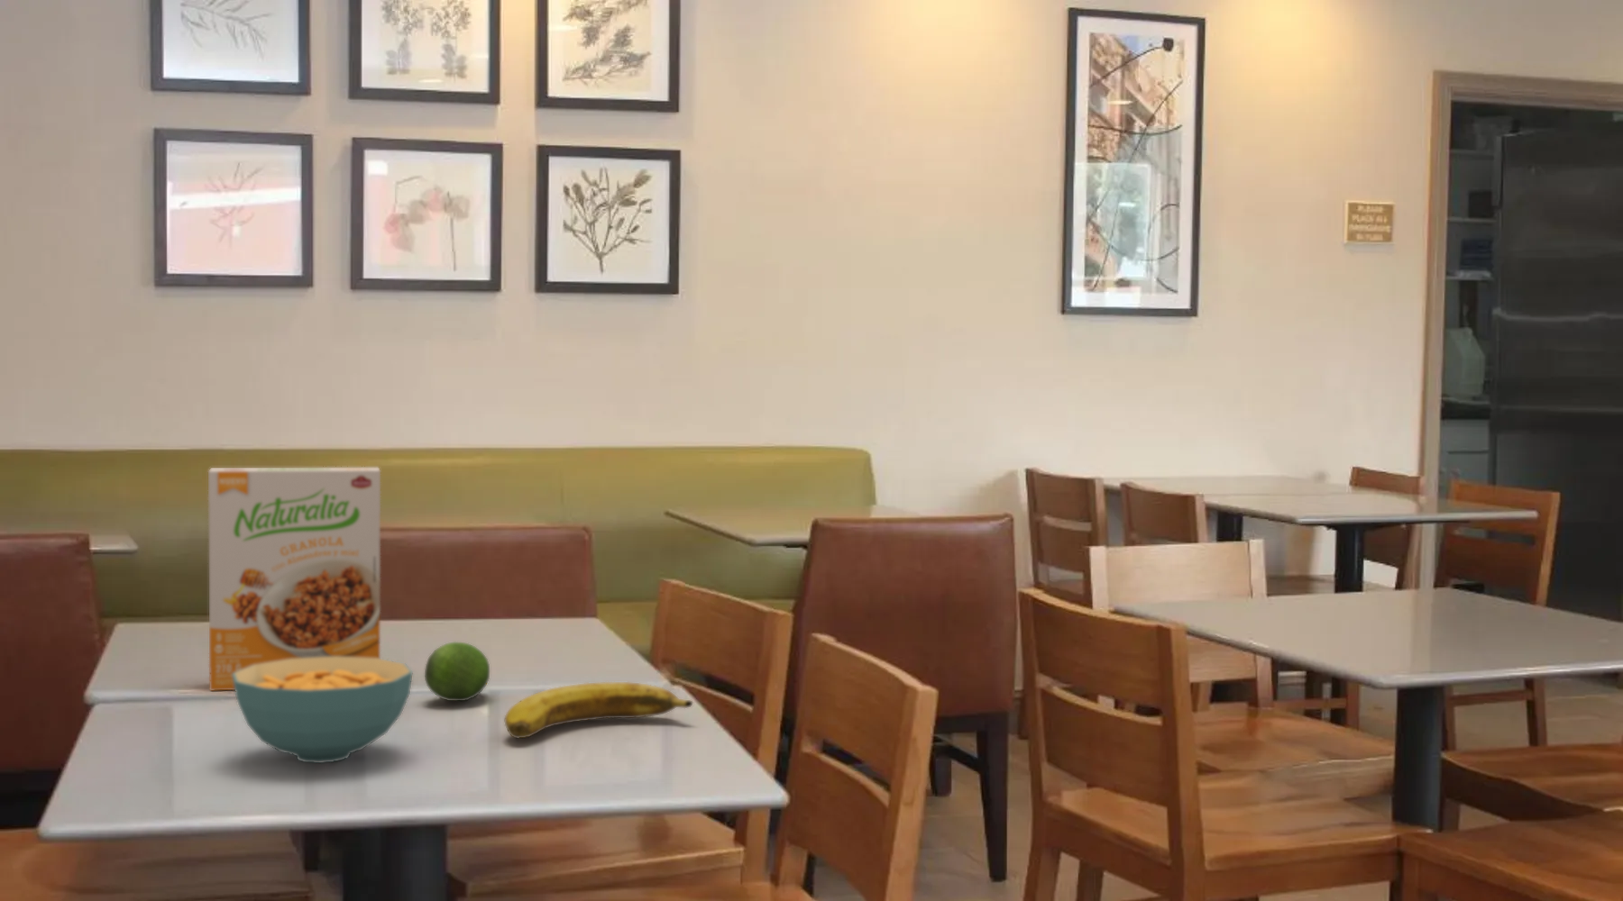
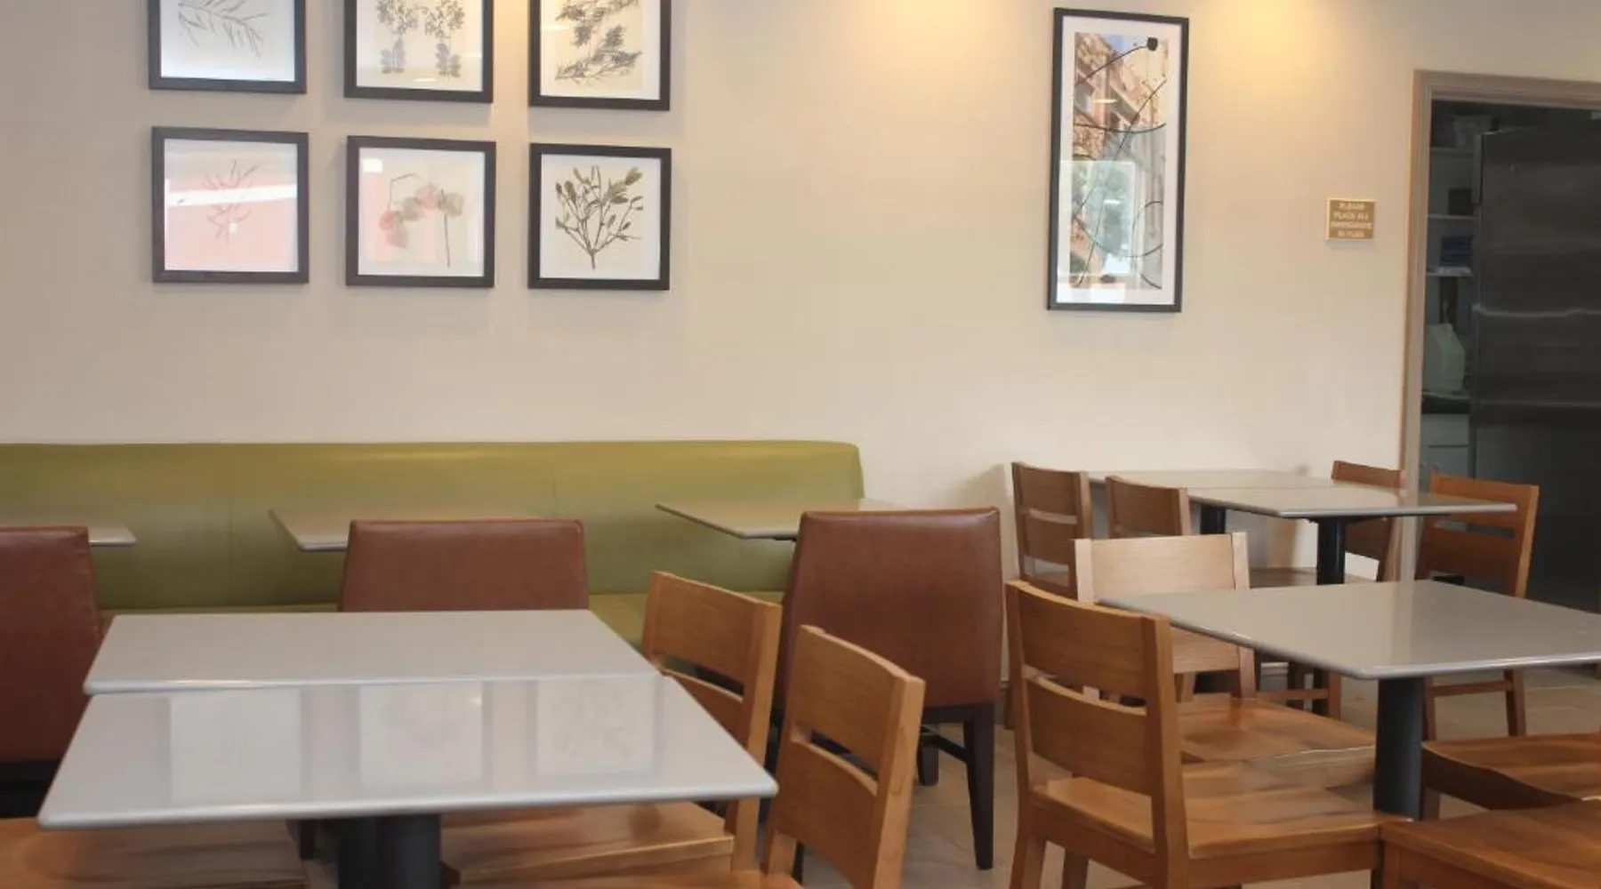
- cereal box (295, 576)
- fruit (457, 669)
- banana (599, 709)
- cereal bowl (323, 713)
